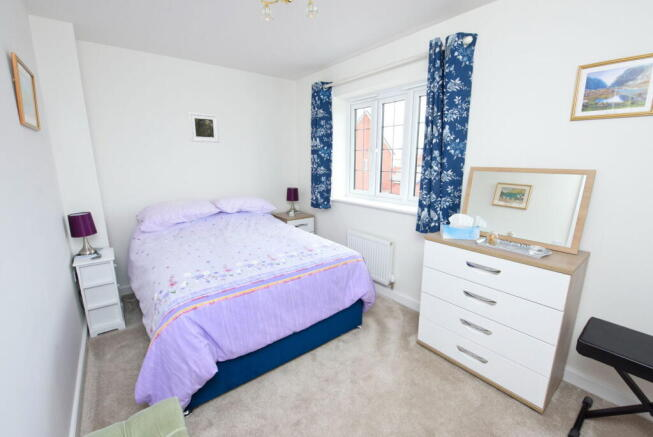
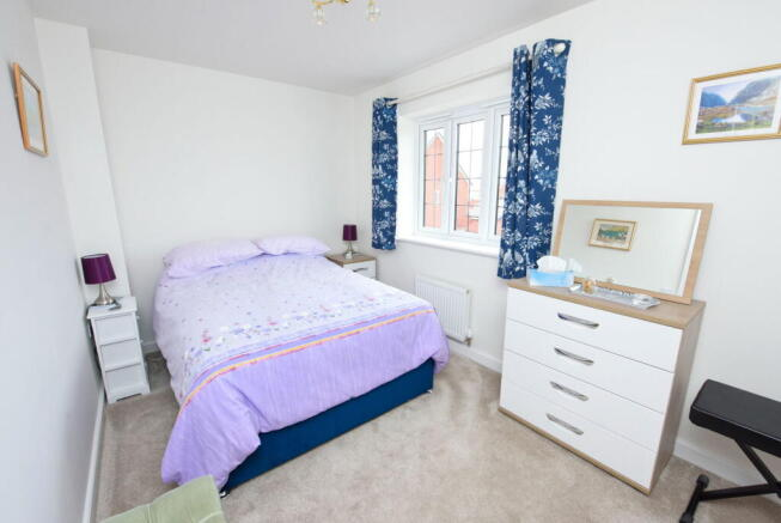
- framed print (204, 128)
